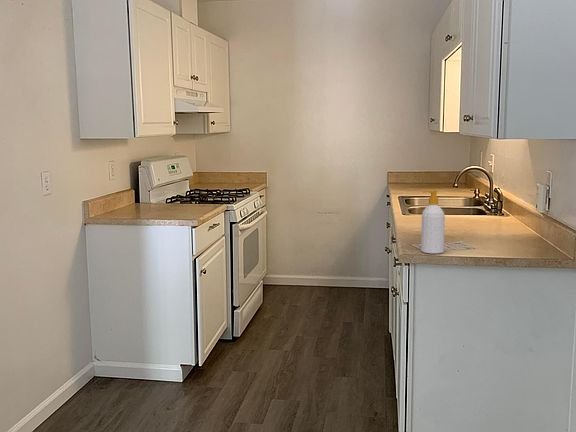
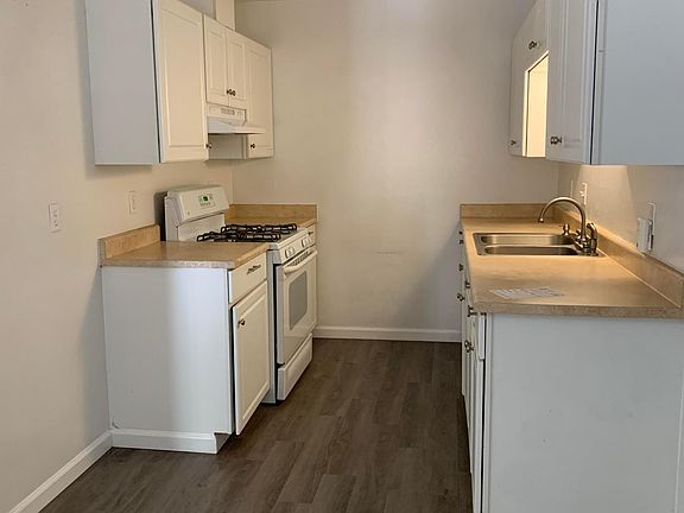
- soap bottle (432, 221)
